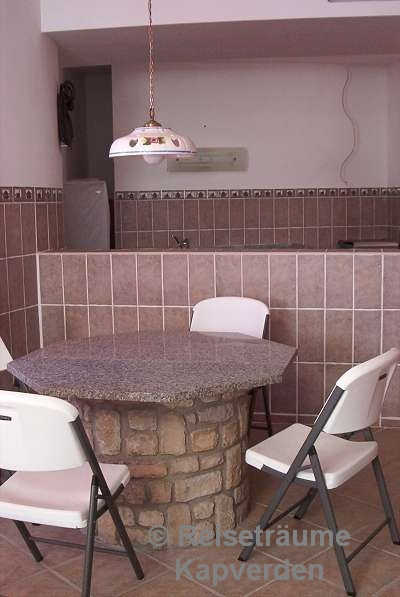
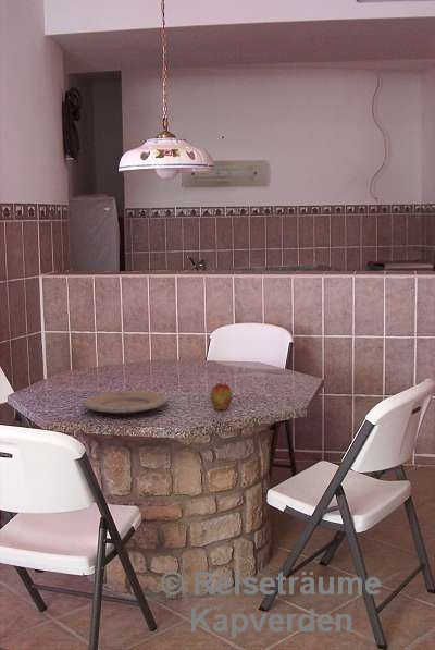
+ plate (126, 404)
+ apple (221, 394)
